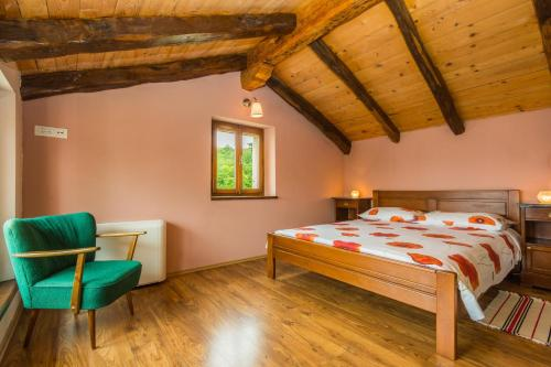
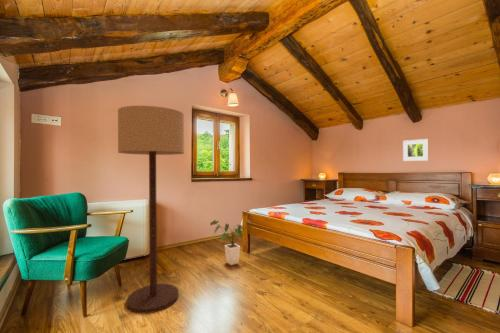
+ house plant (230, 240)
+ floor lamp (152, 206)
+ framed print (415, 150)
